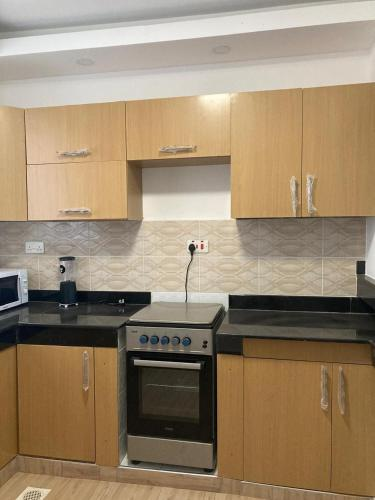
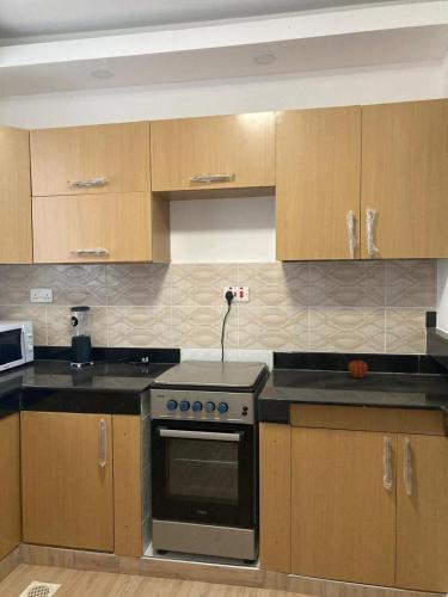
+ fruit (357, 368)
